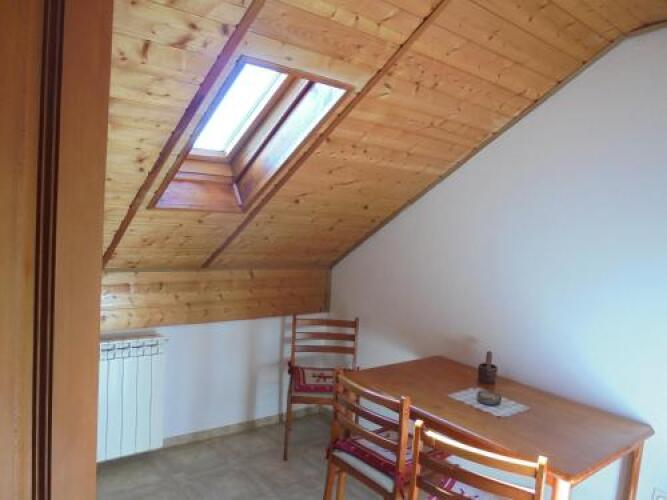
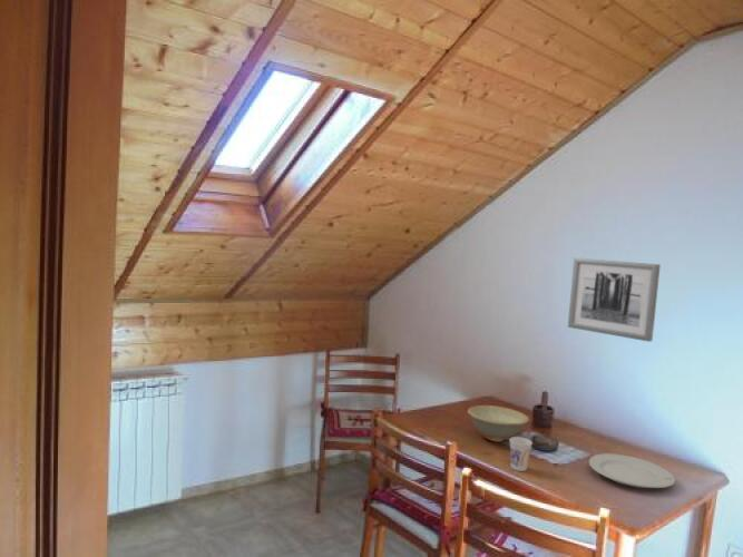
+ wall art (610, 297)
+ chinaware (630, 472)
+ cup (519, 453)
+ dish (497, 424)
